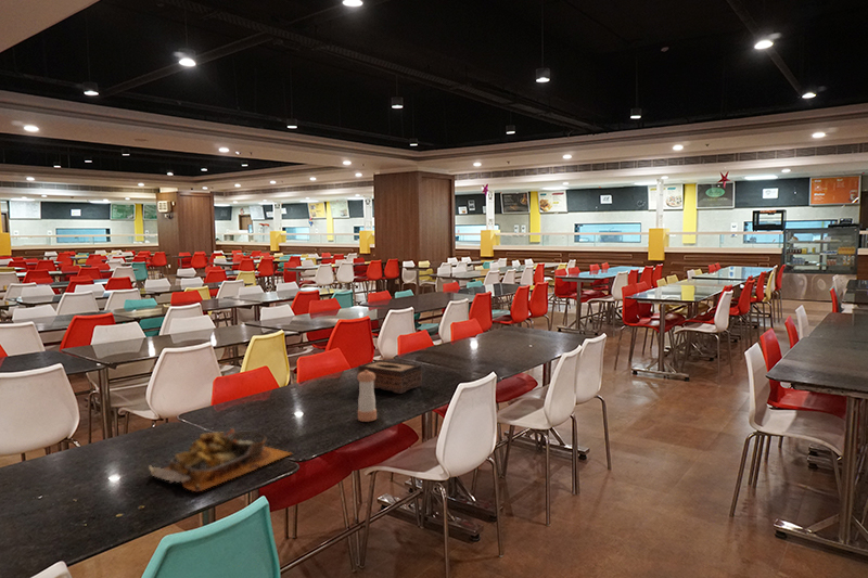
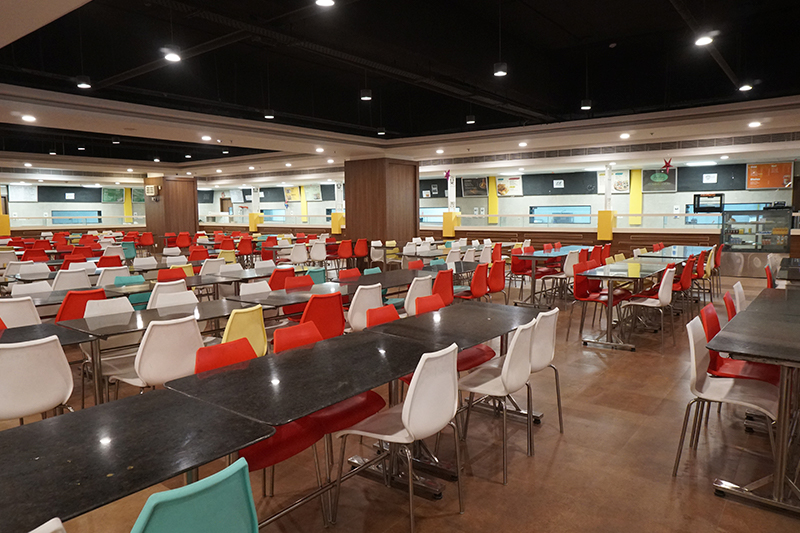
- pepper shaker (367, 394)
- food tray (221, 448)
- tissue box (390, 375)
